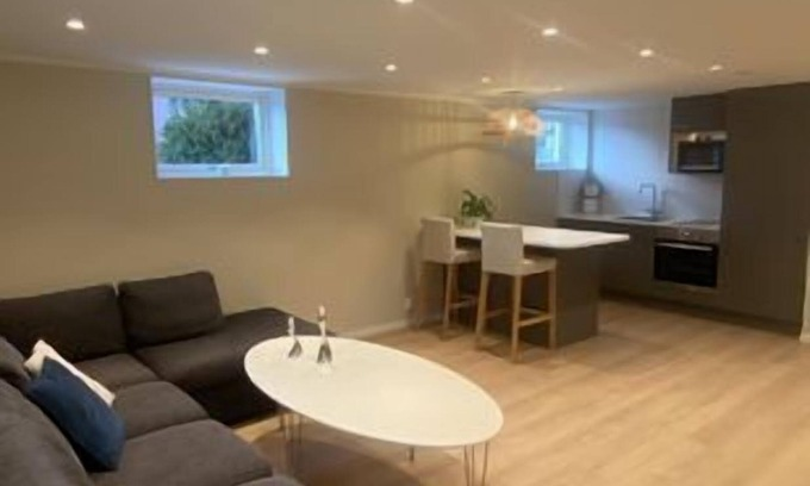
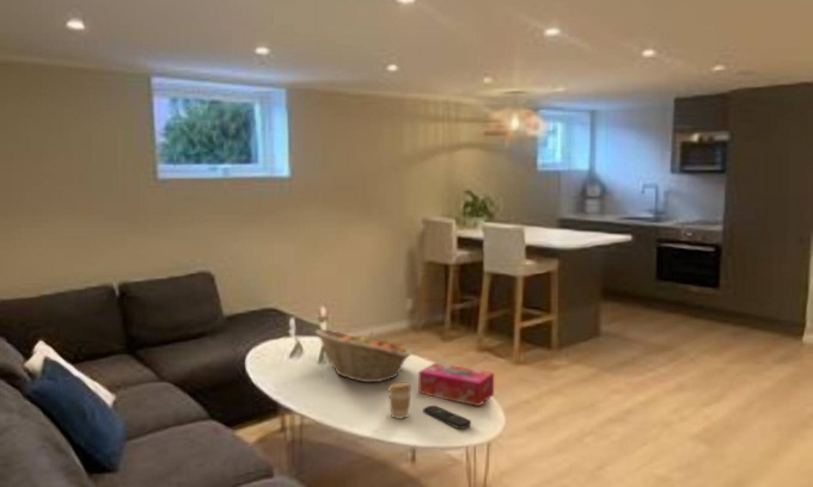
+ fruit basket (362, 350)
+ remote control (446, 415)
+ tissue box (456, 383)
+ coffee cup (399, 399)
